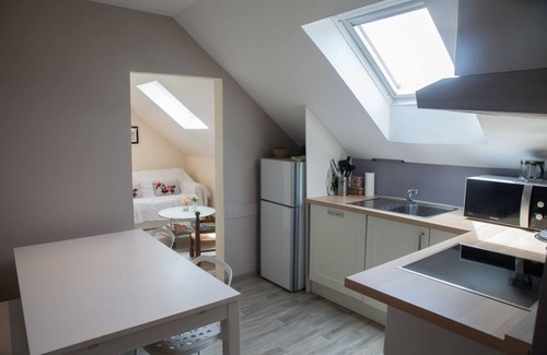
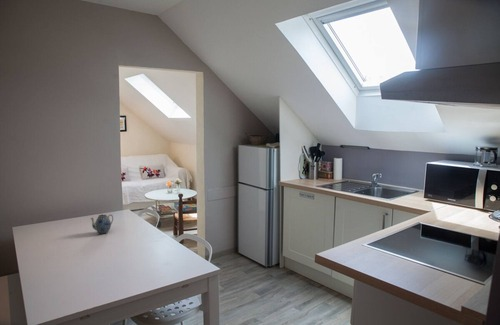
+ teapot (102, 223)
